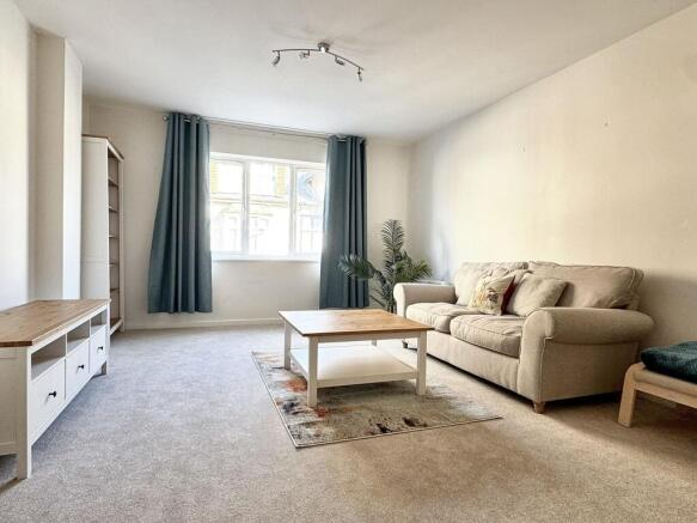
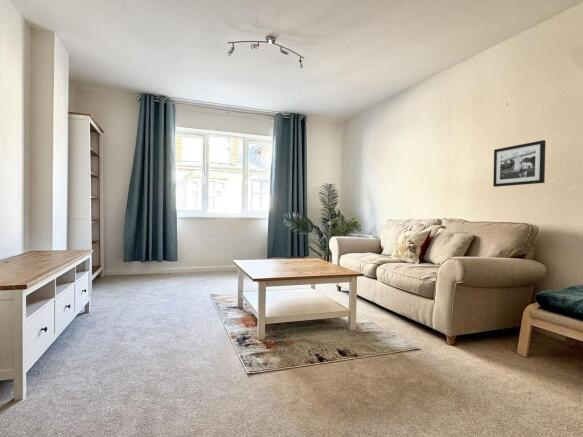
+ picture frame (517, 165)
